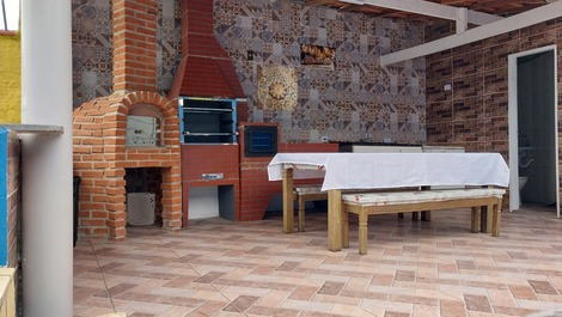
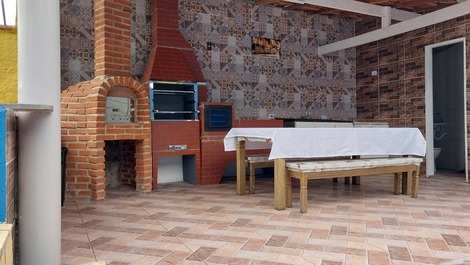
- waste bin (141, 208)
- wall art (276, 87)
